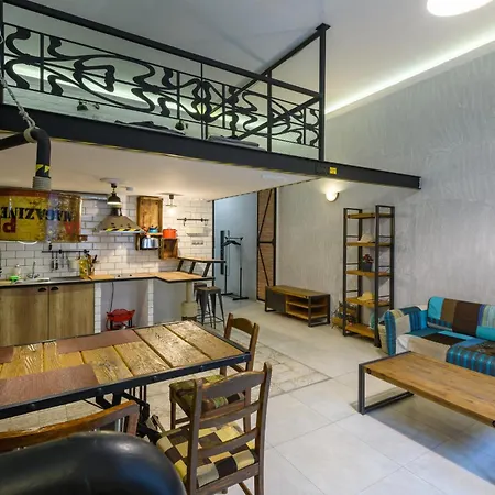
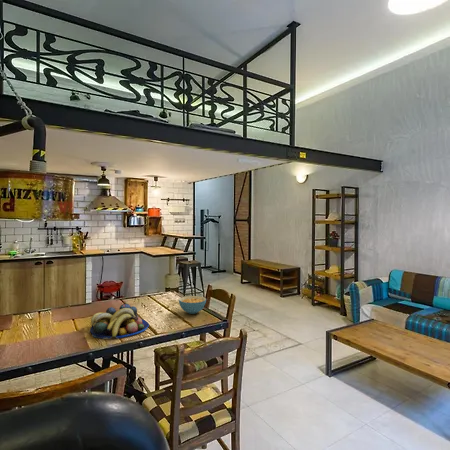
+ cereal bowl (192, 305)
+ fruit bowl (120, 317)
